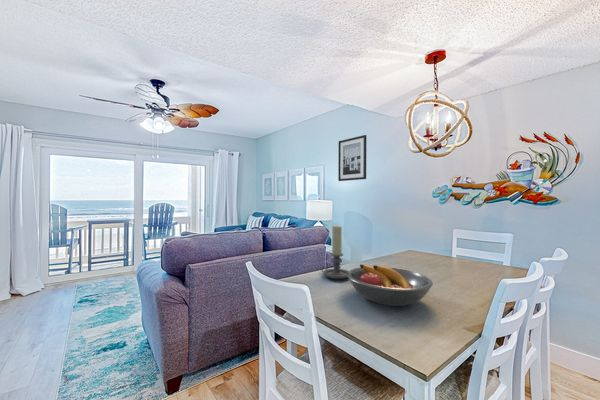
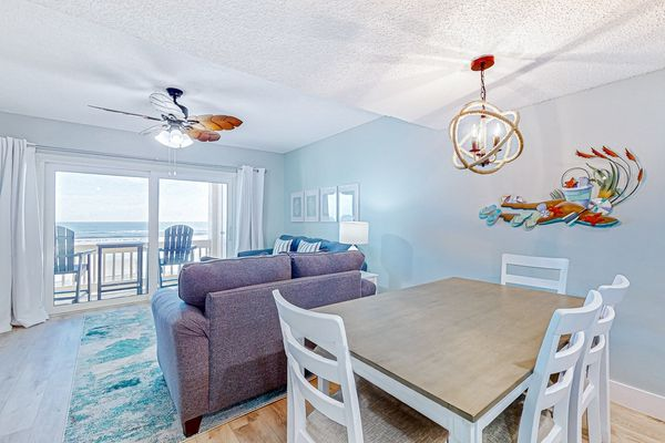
- wall art (351, 159)
- fruit bowl (387, 284)
- candle holder (334, 250)
